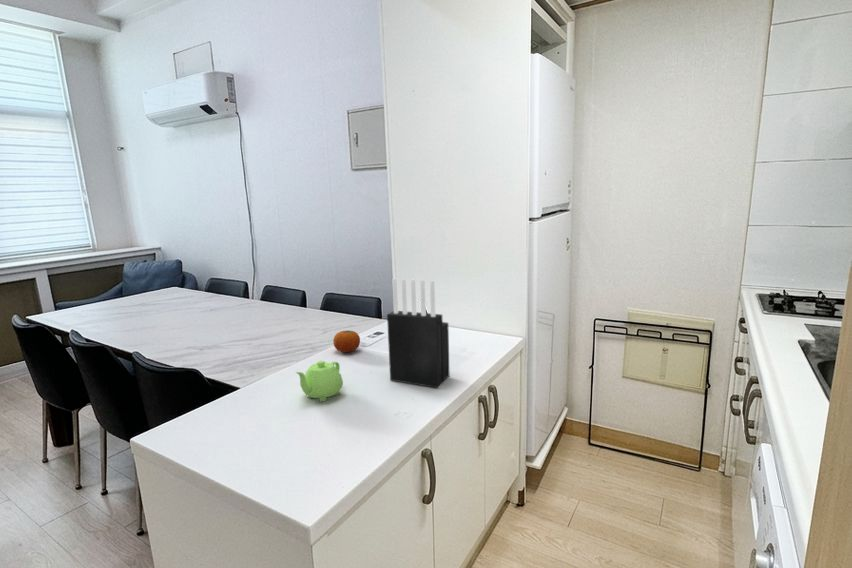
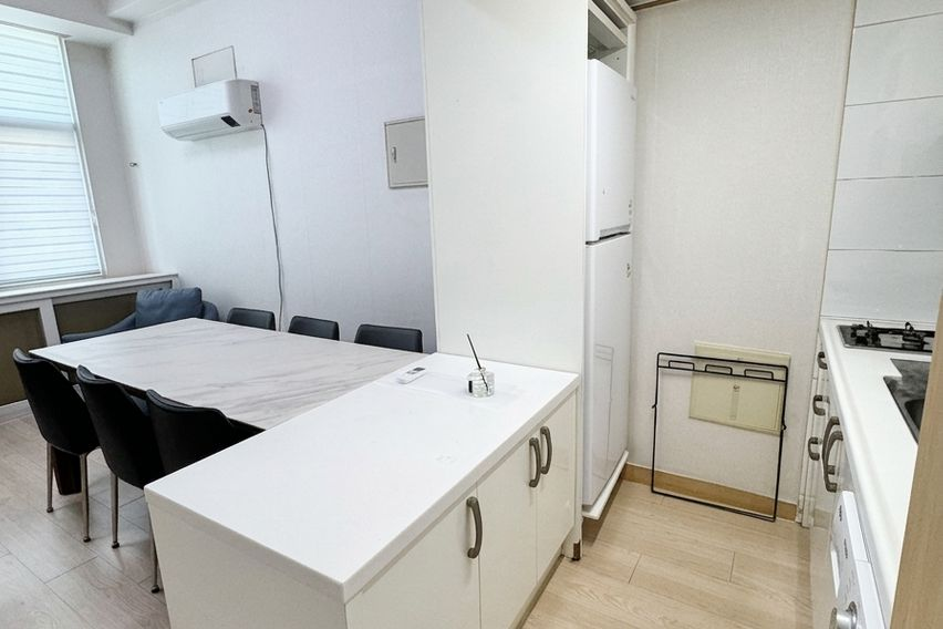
- teapot (320, 379)
- knife block (419, 328)
- fruit (346, 341)
